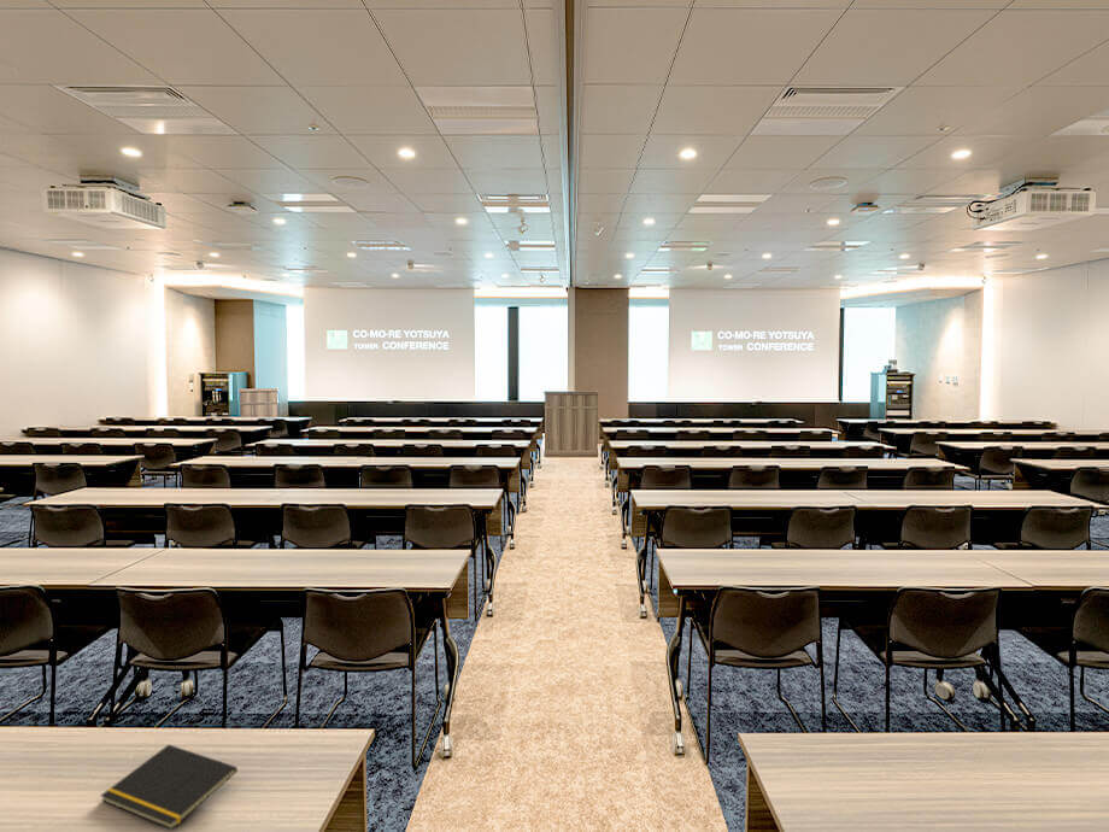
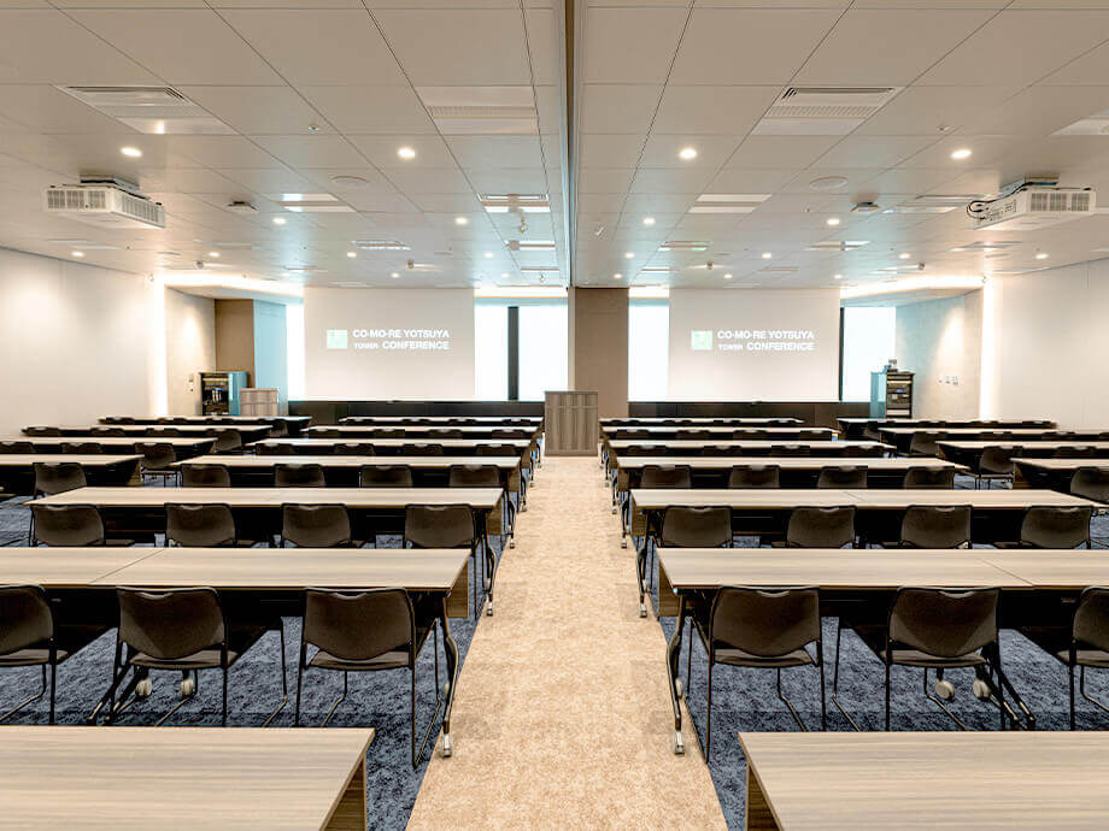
- notepad (170, 783)
